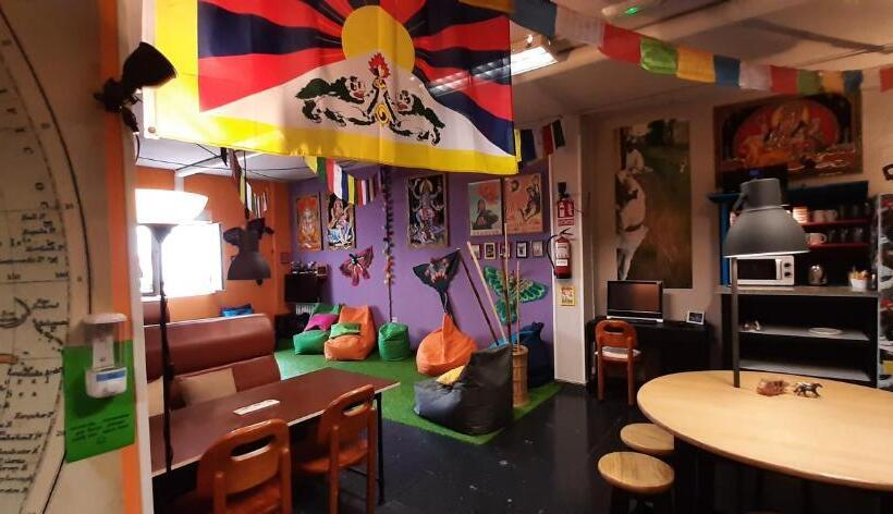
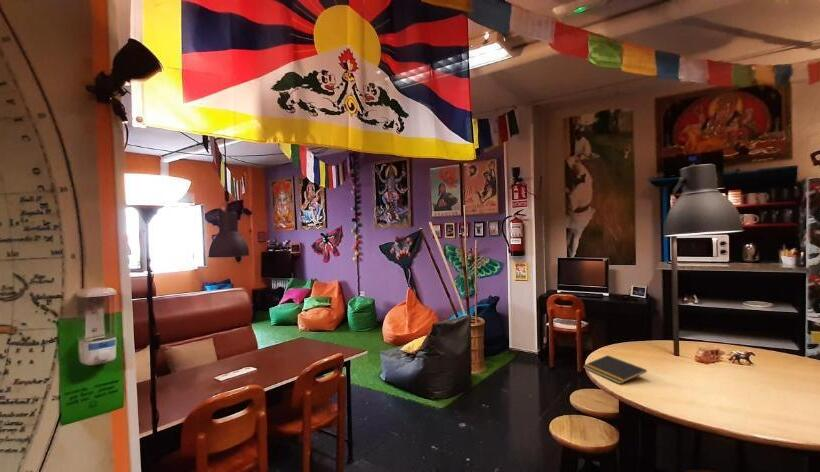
+ notepad (613, 368)
